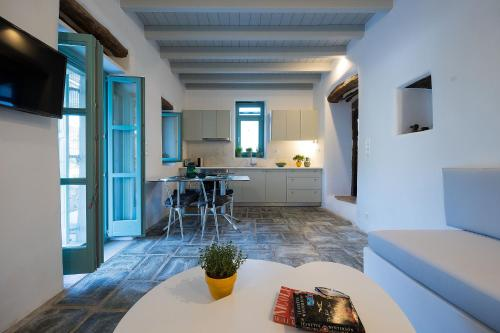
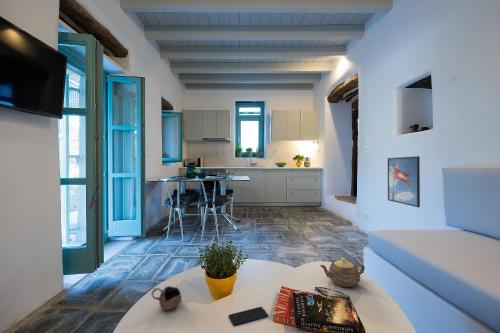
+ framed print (402, 180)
+ teapot (342, 270)
+ cup (167, 295)
+ smartphone (248, 316)
